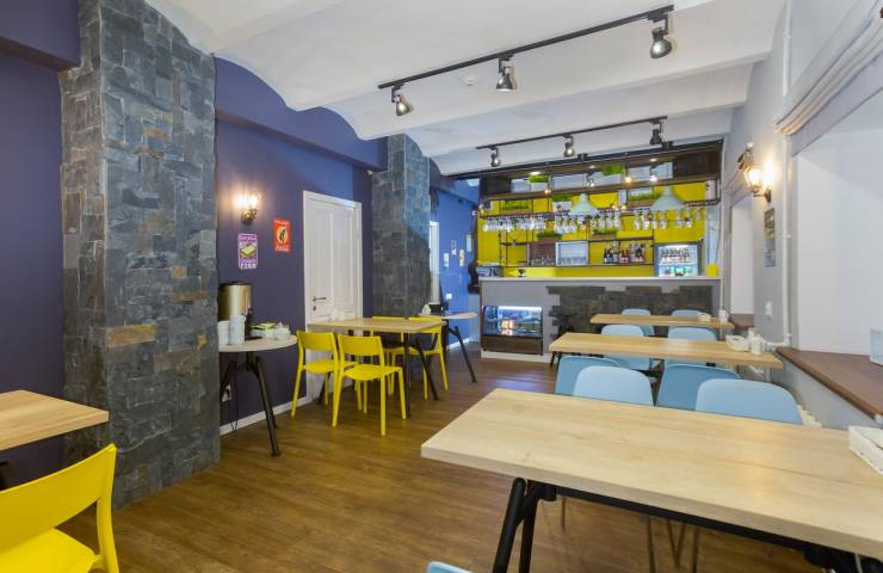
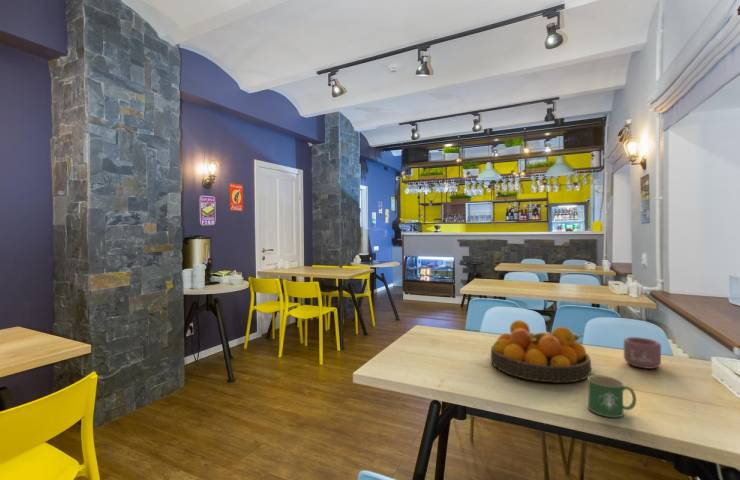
+ fruit bowl (538, 345)
+ mug (642, 352)
+ mug (611, 396)
